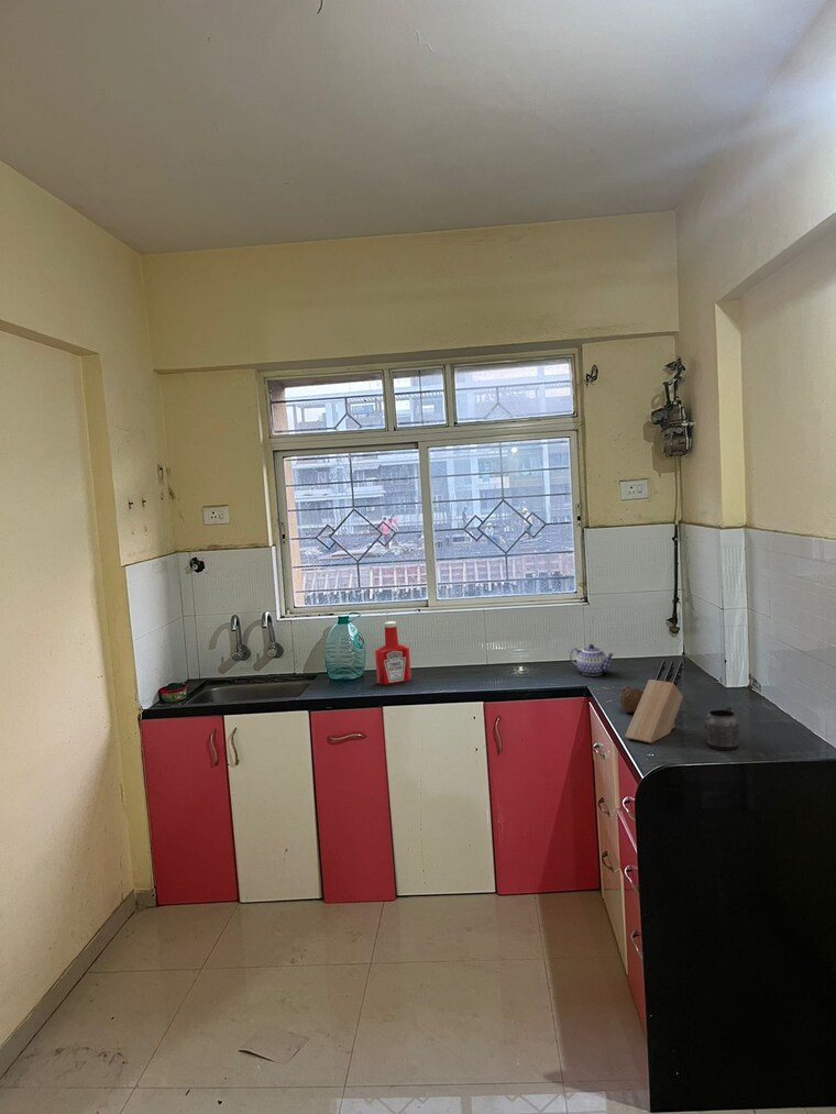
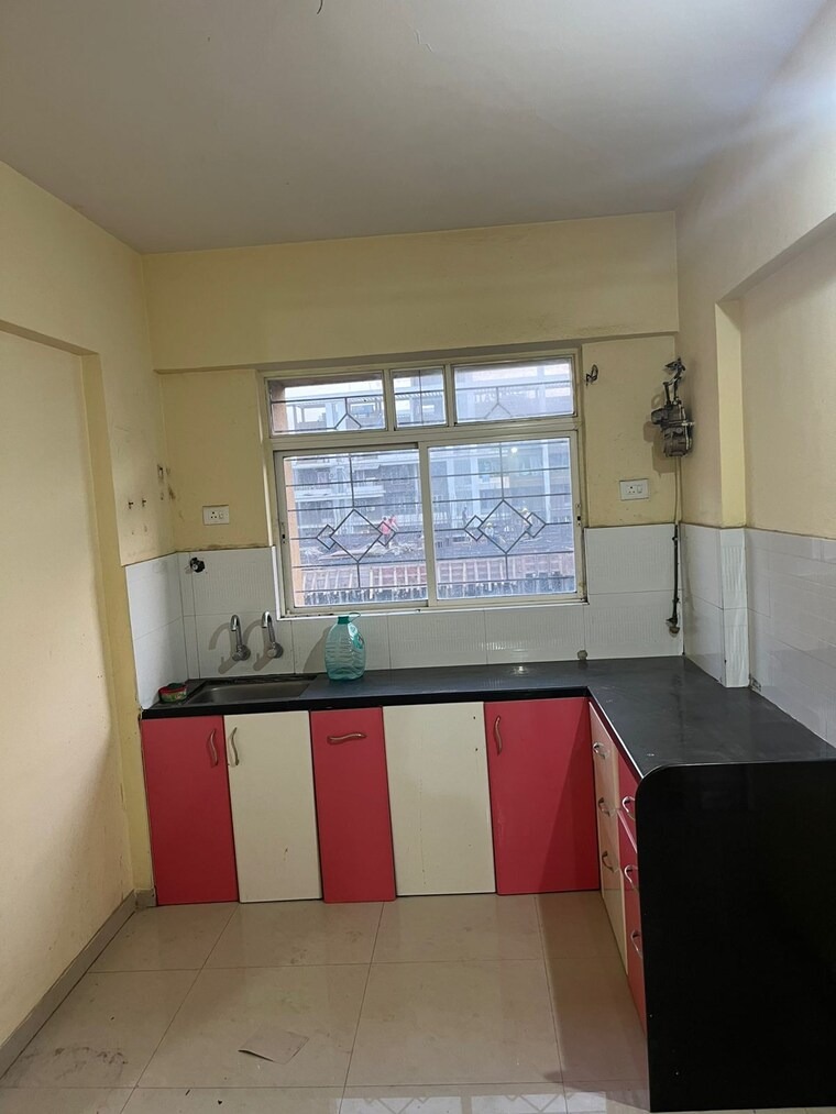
- mug (724, 727)
- fruit (631, 699)
- soap bottle (392, 651)
- knife block (657, 698)
- teapot (591, 659)
